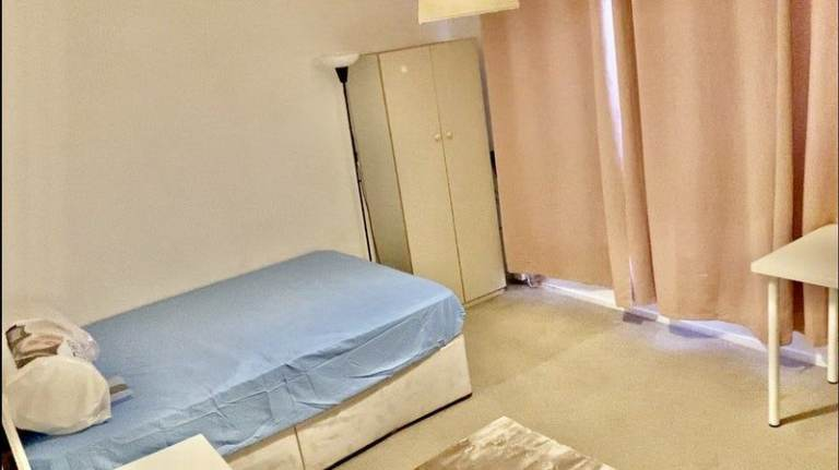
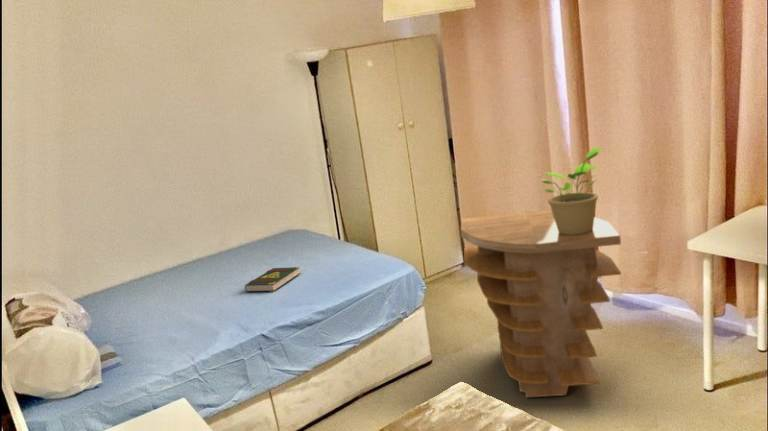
+ book (273, 279)
+ side table (538, 303)
+ potted plant (570, 191)
